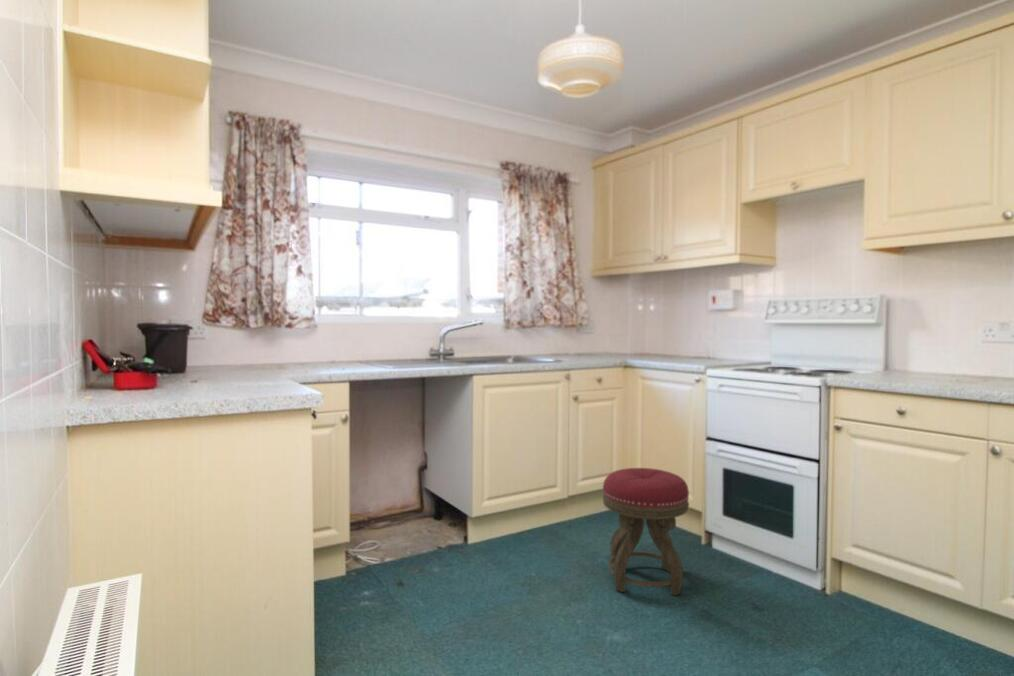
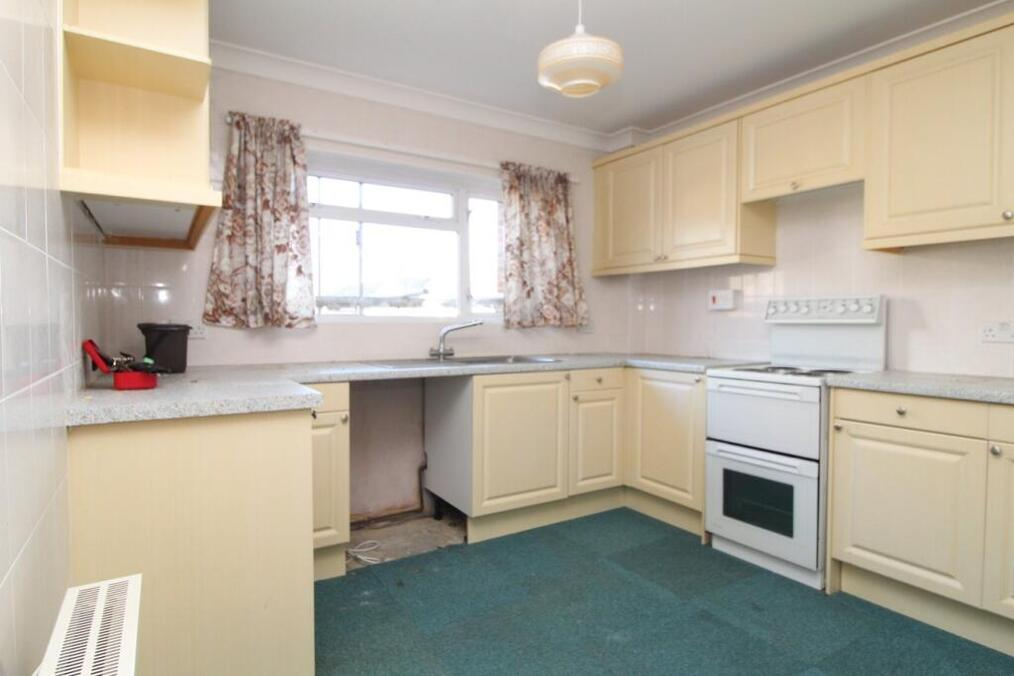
- stool (643, 527)
